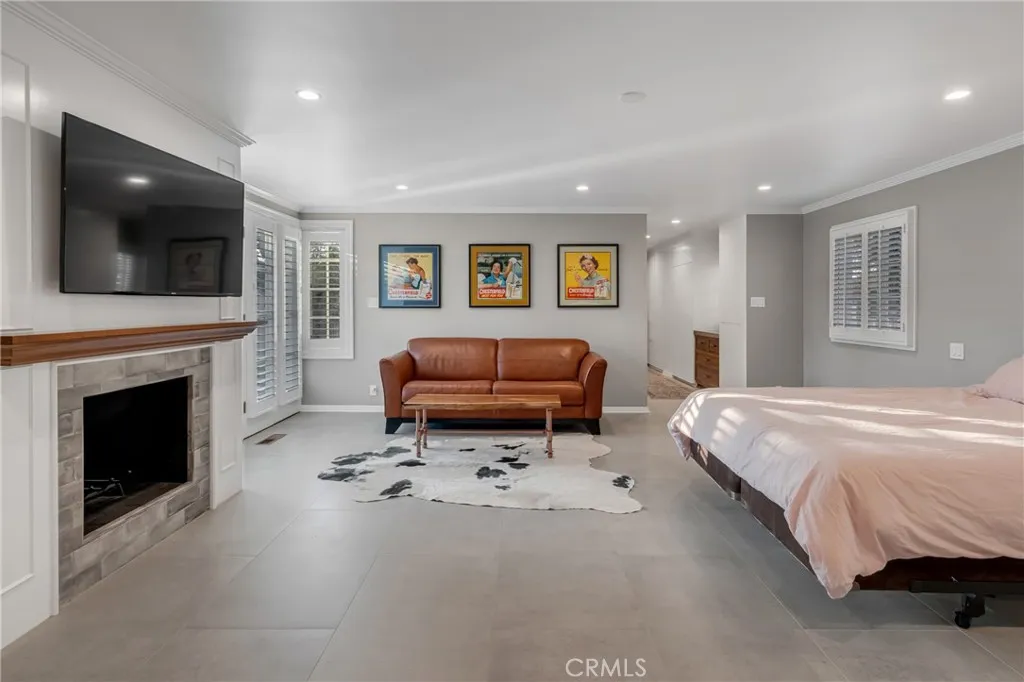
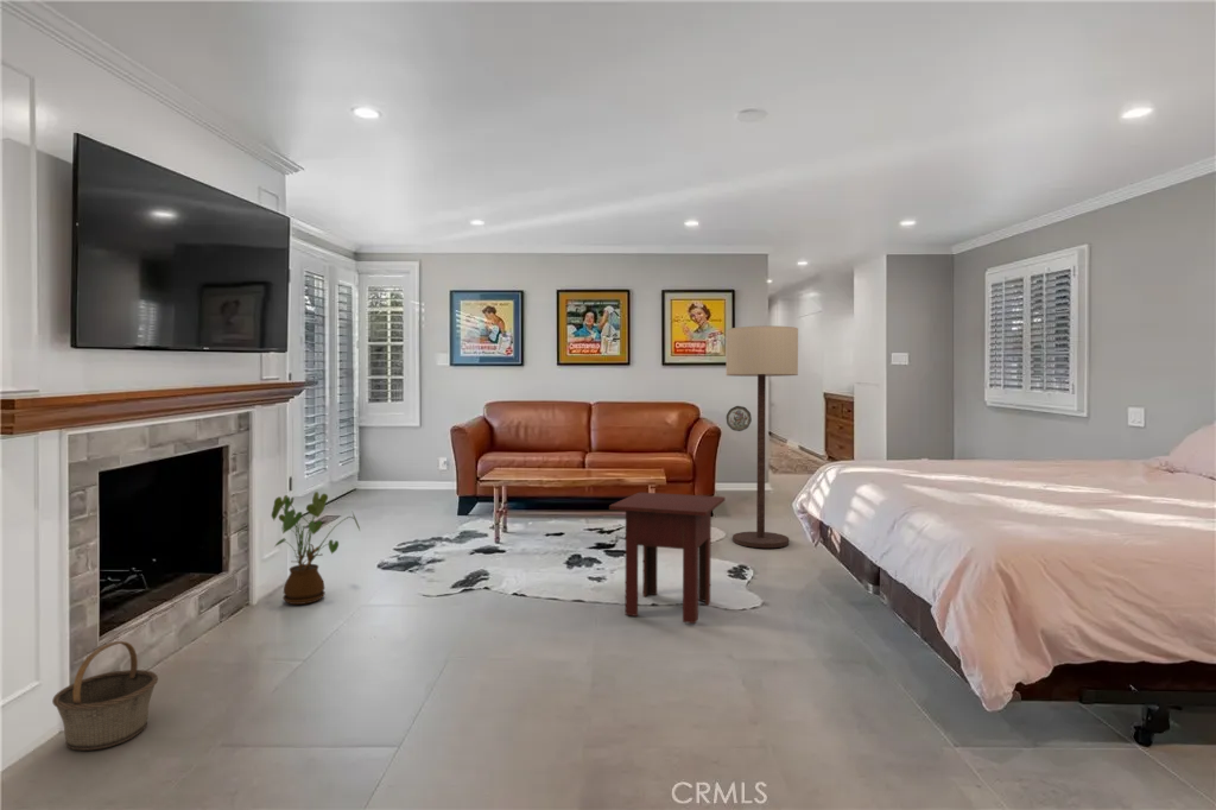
+ floor lamp (761, 435)
+ house plant (311, 545)
+ basket (107, 690)
+ side table (671, 548)
+ decorative plate (737, 418)
